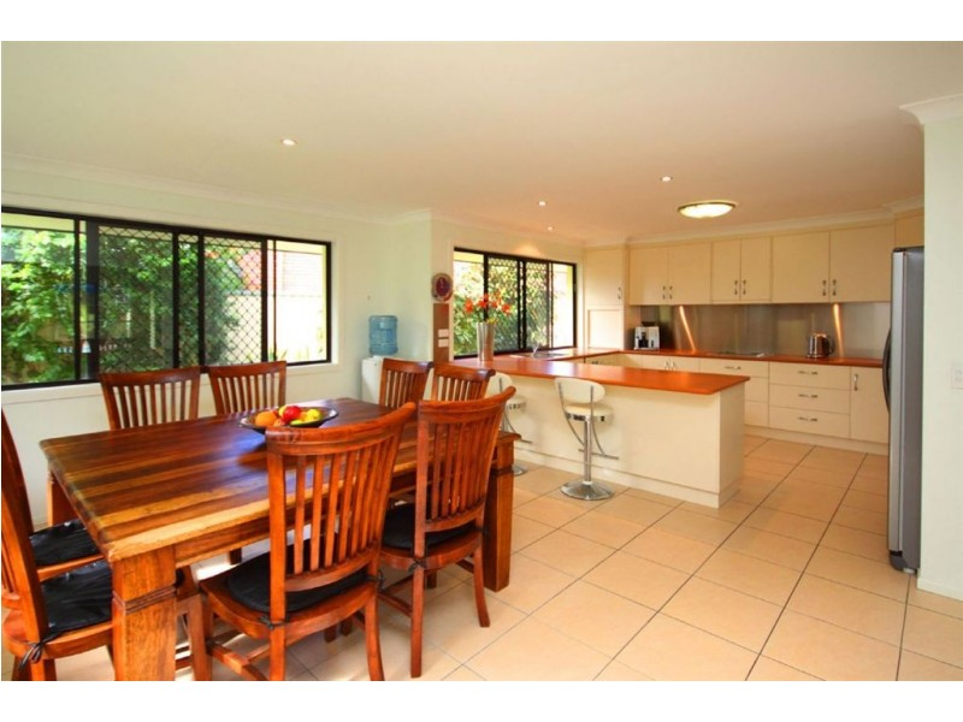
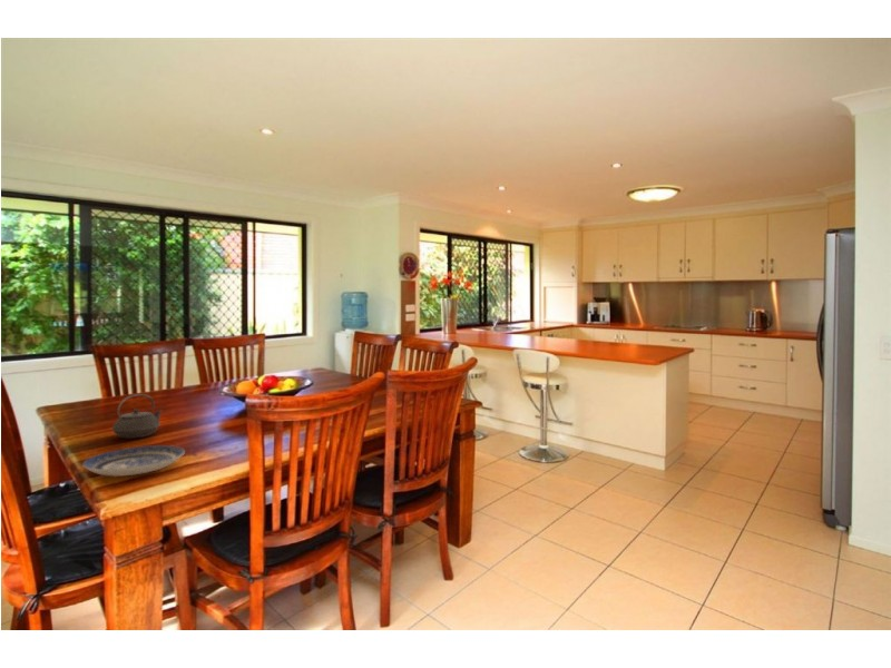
+ teapot (139, 413)
+ plate (136, 462)
